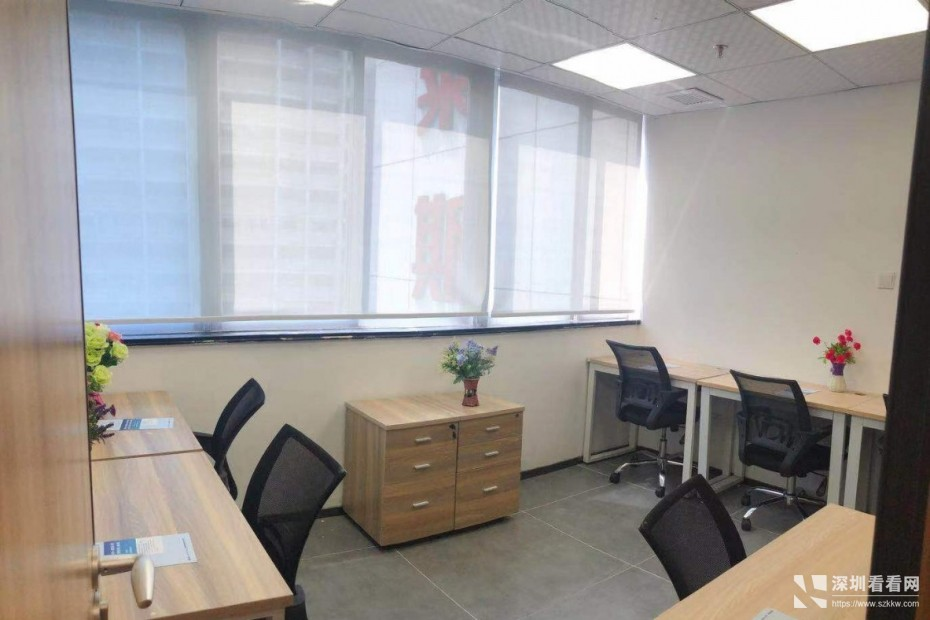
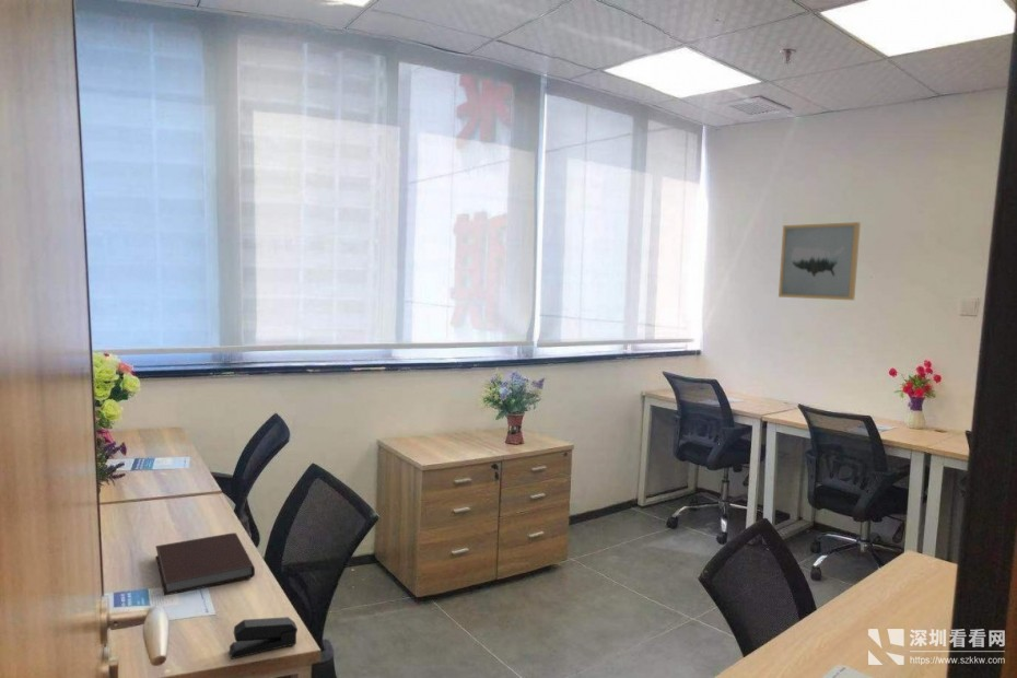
+ notebook (203, 561)
+ stapler (264, 632)
+ wall art (817, 261)
